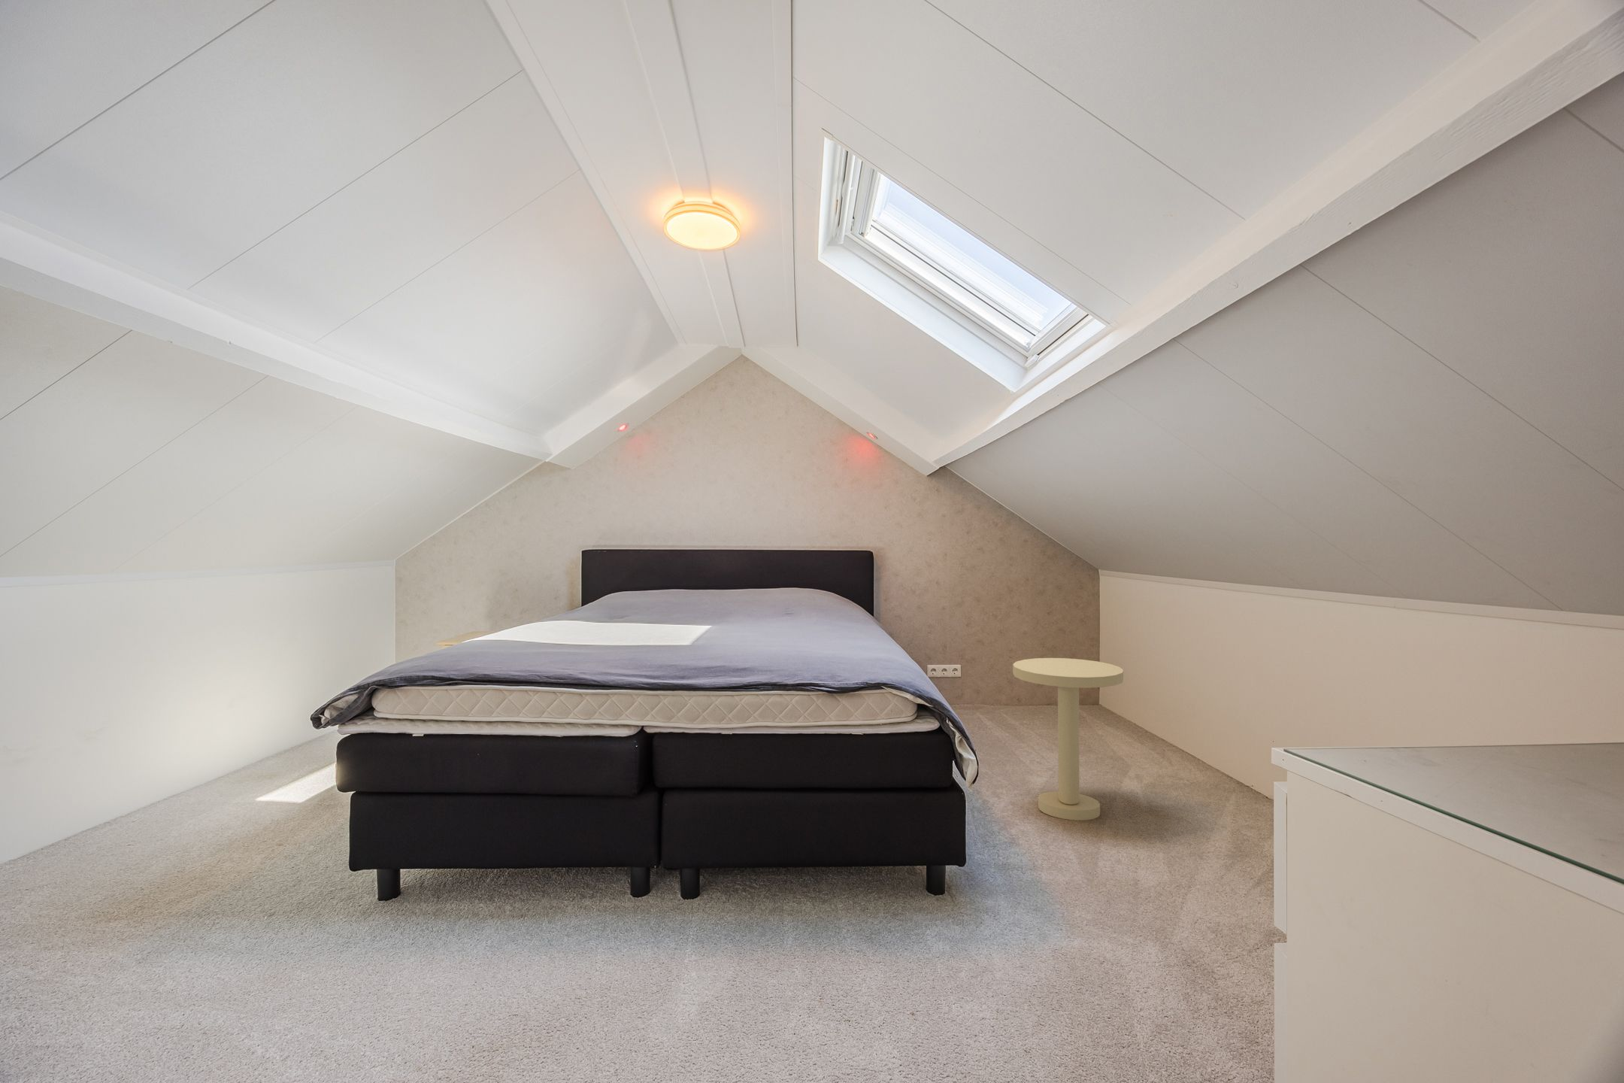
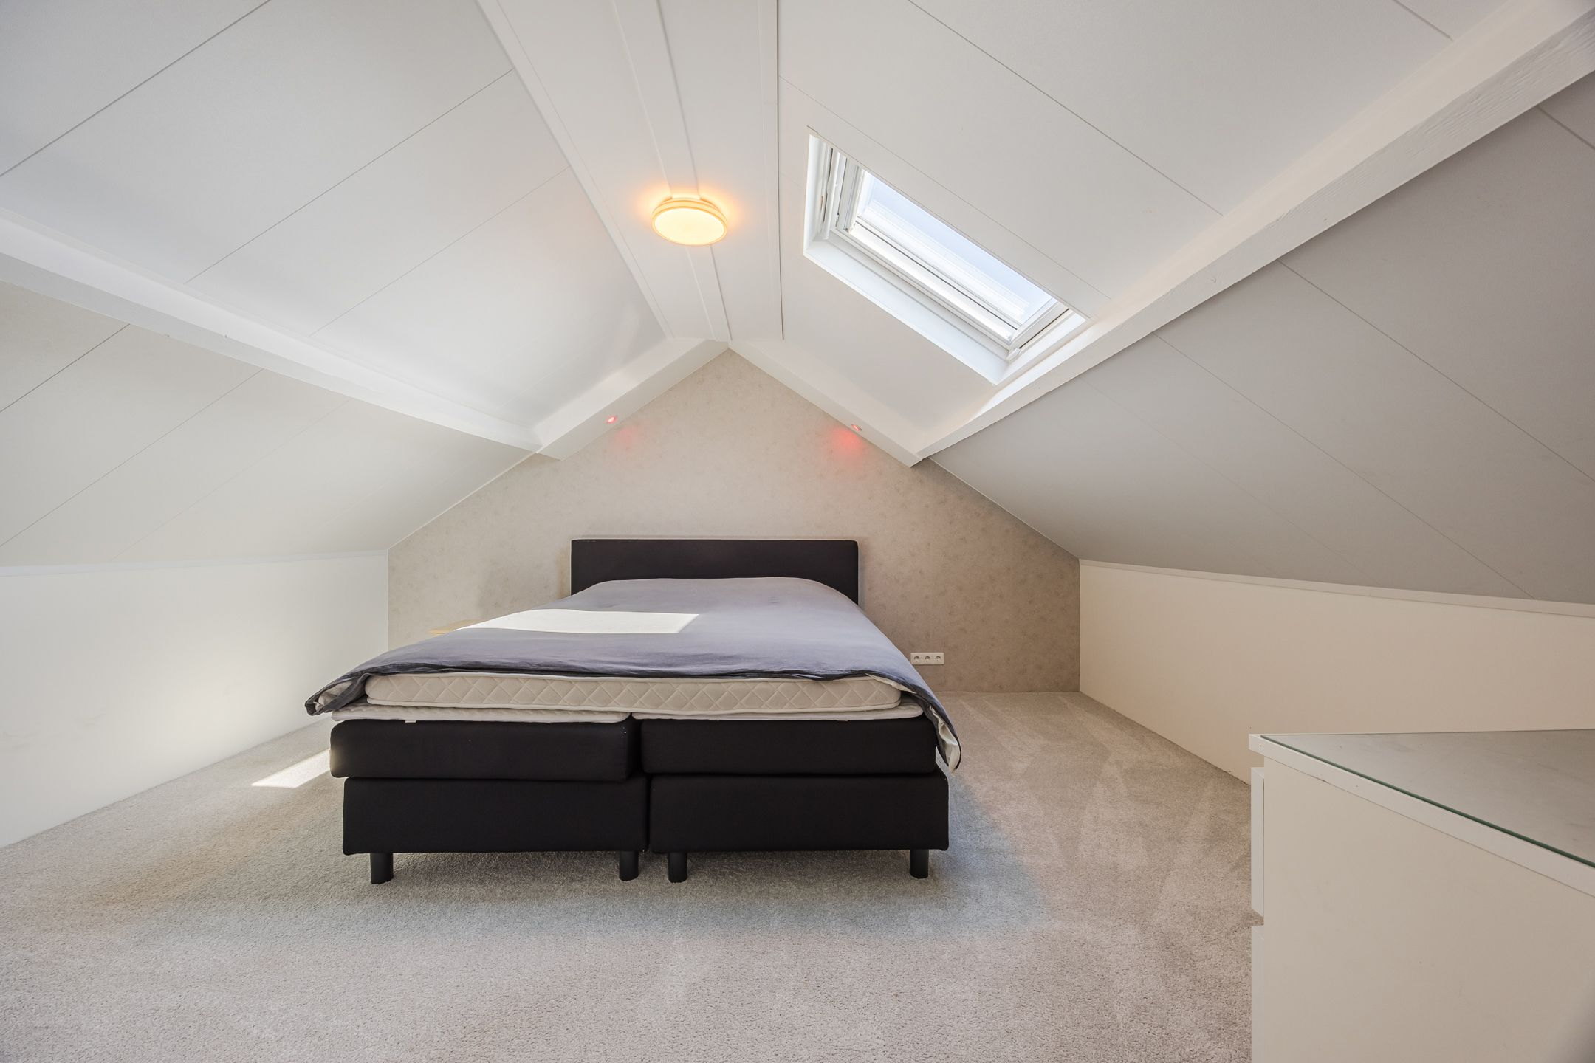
- side table (1067, 737)
